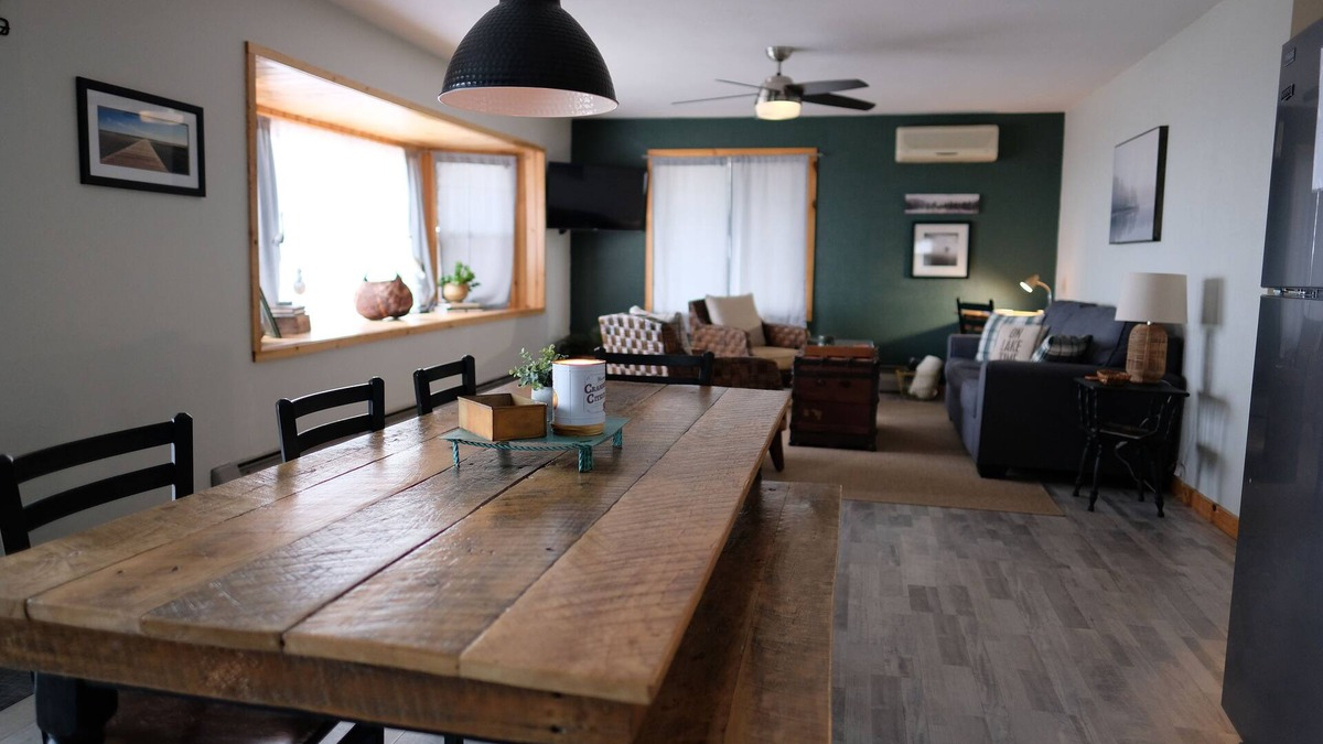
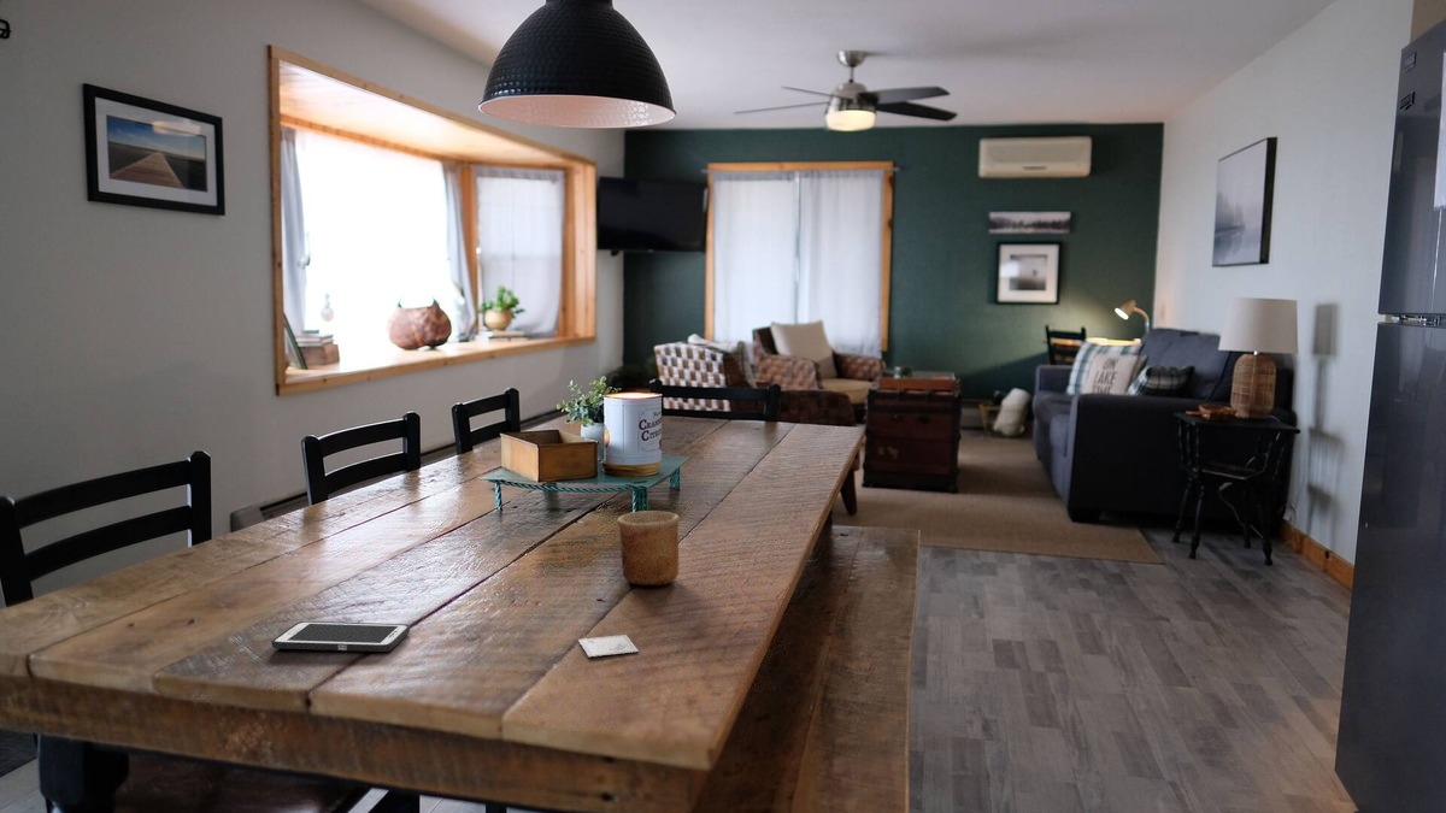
+ cell phone (342, 636)
+ hazard warning label (607, 644)
+ cup (647, 548)
